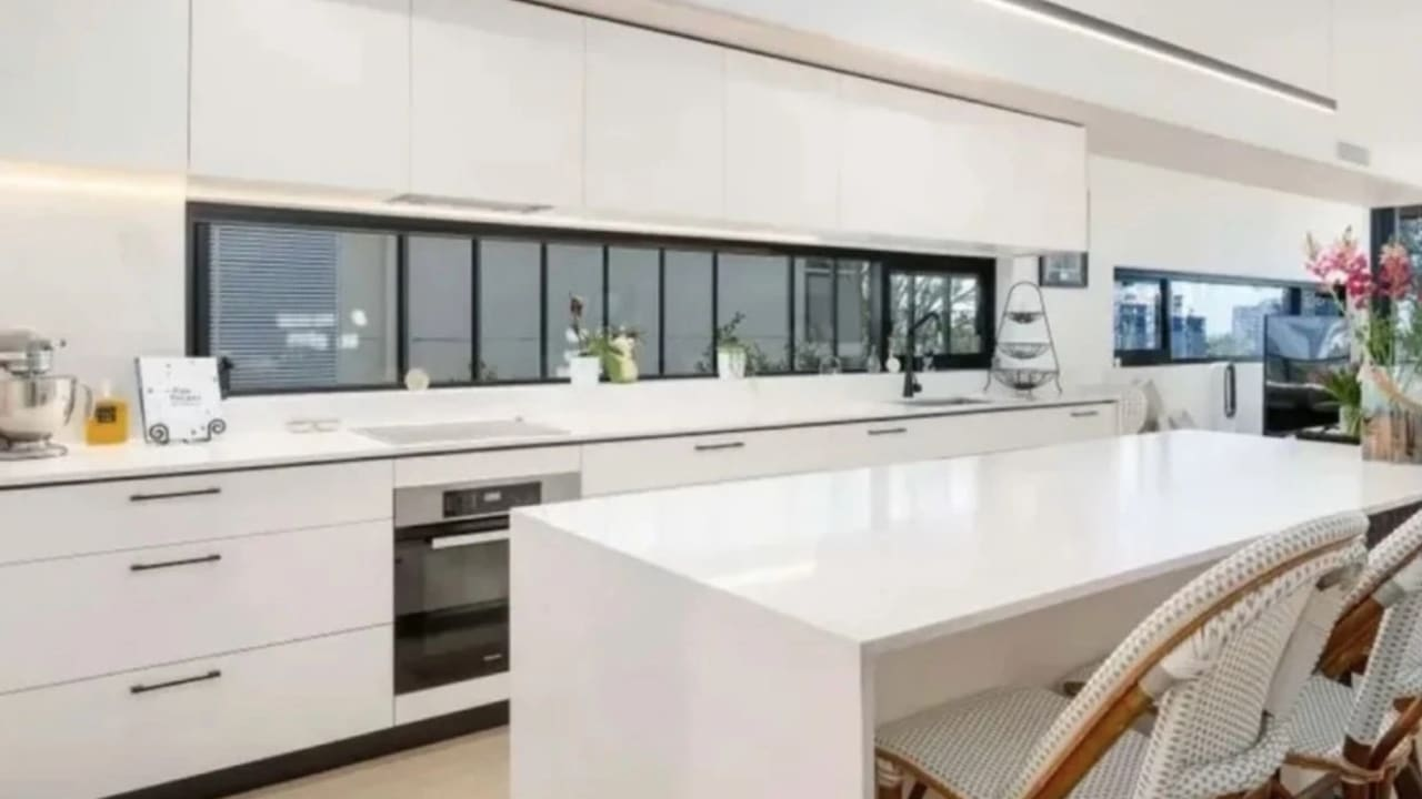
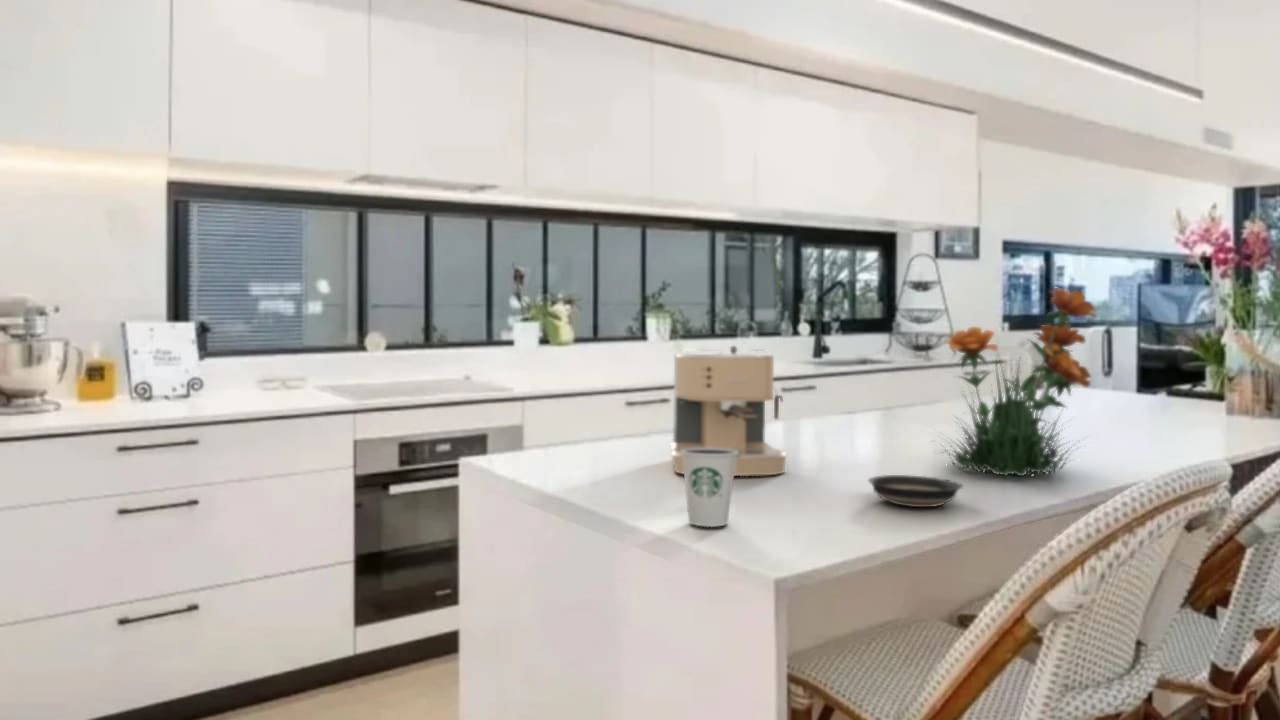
+ coffee maker (727, 407)
+ dixie cup (708, 487)
+ saucer (914, 493)
+ flower plant (1011, 381)
